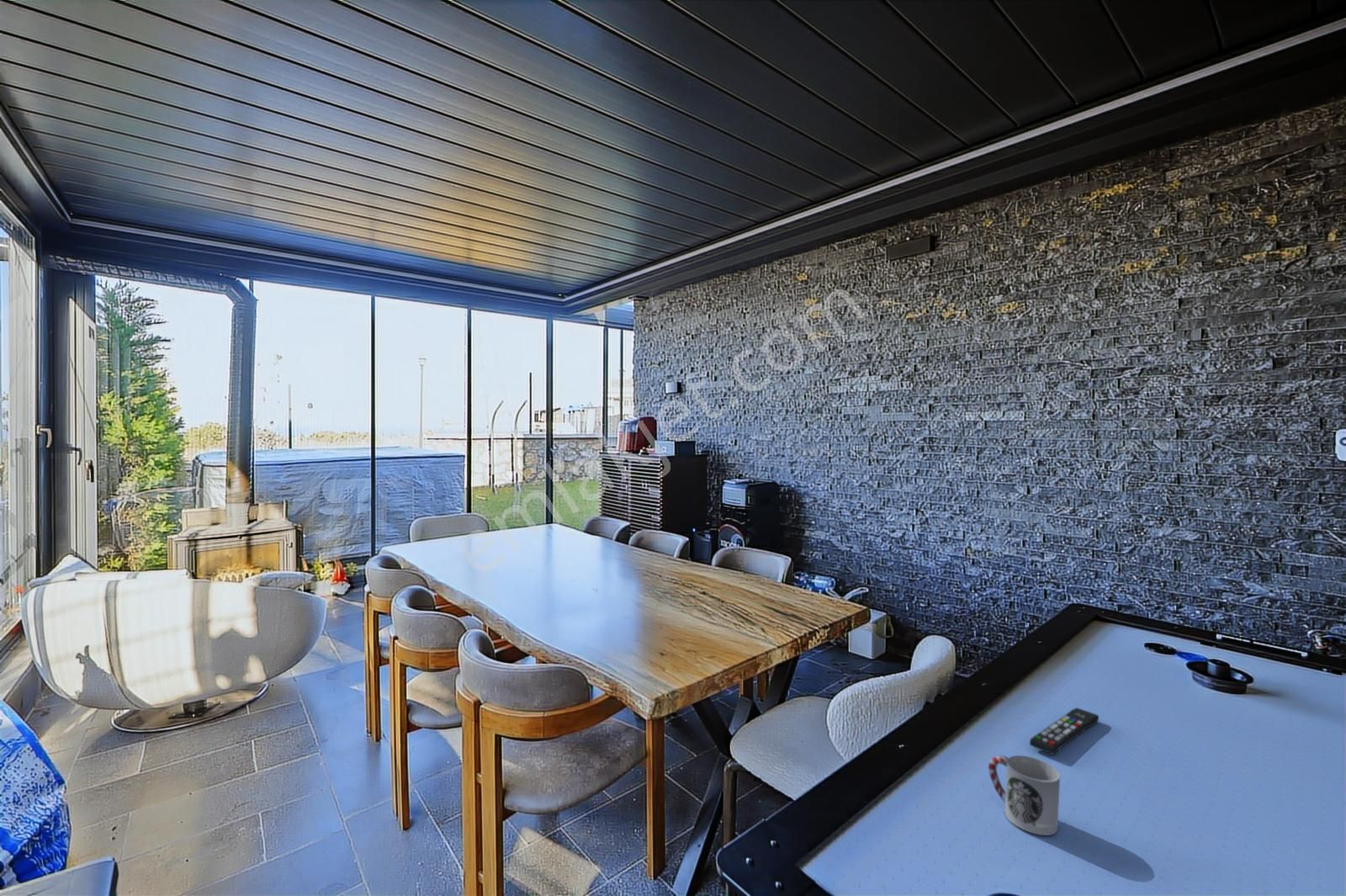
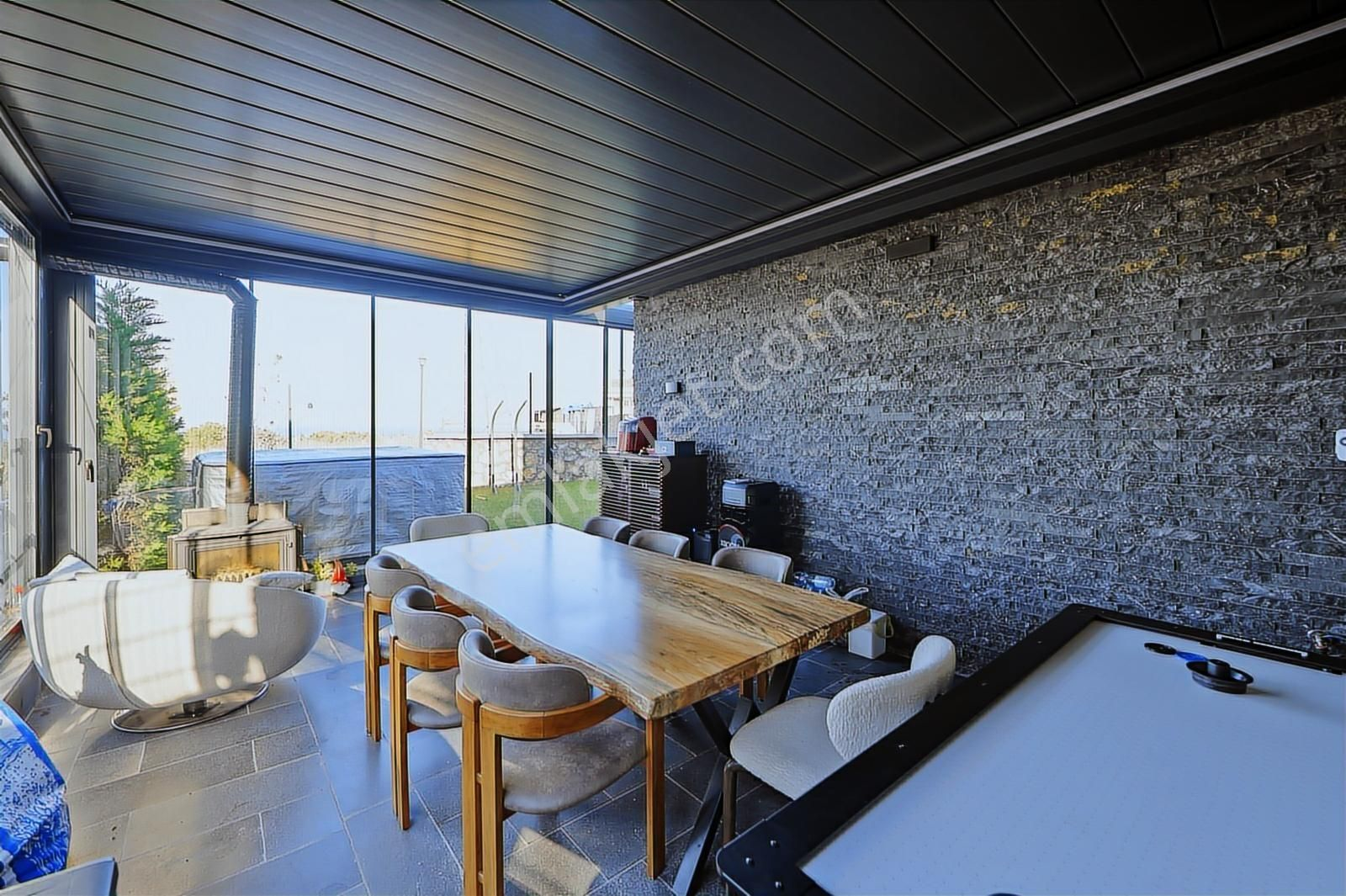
- remote control (1066, 729)
- cup (1021, 788)
